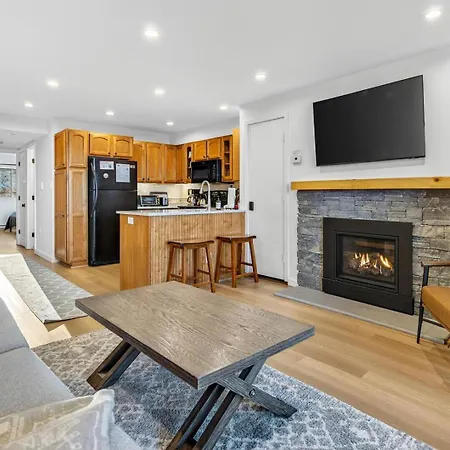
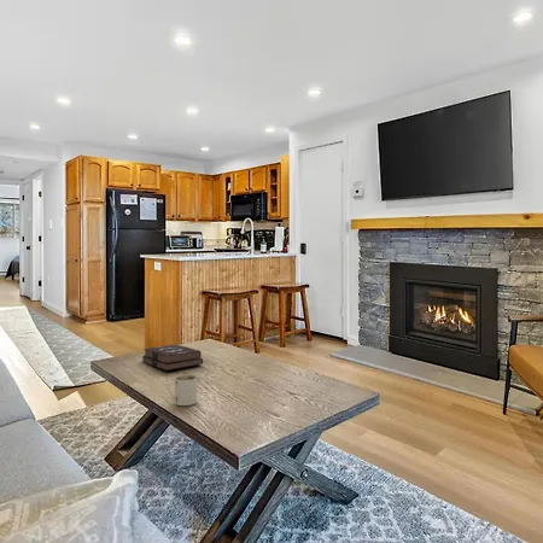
+ mug (181, 390)
+ hardback book (171, 356)
